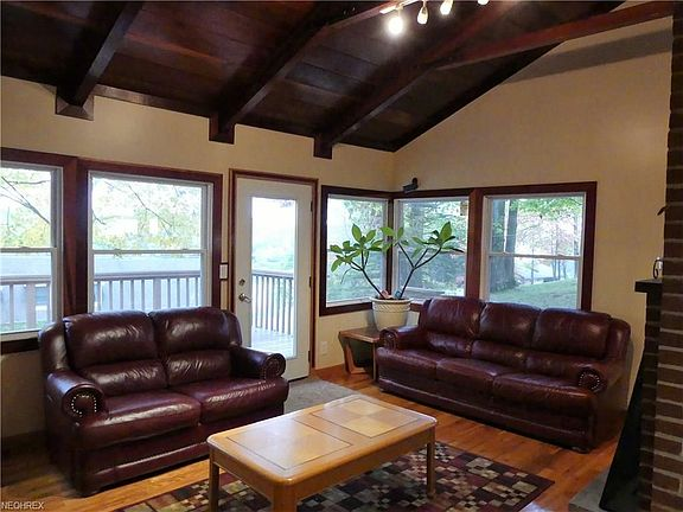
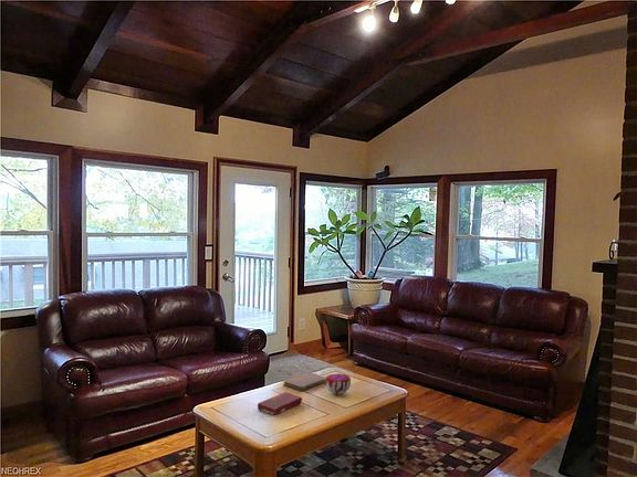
+ decorative bowl (337, 384)
+ notebook (305, 381)
+ book (280, 402)
